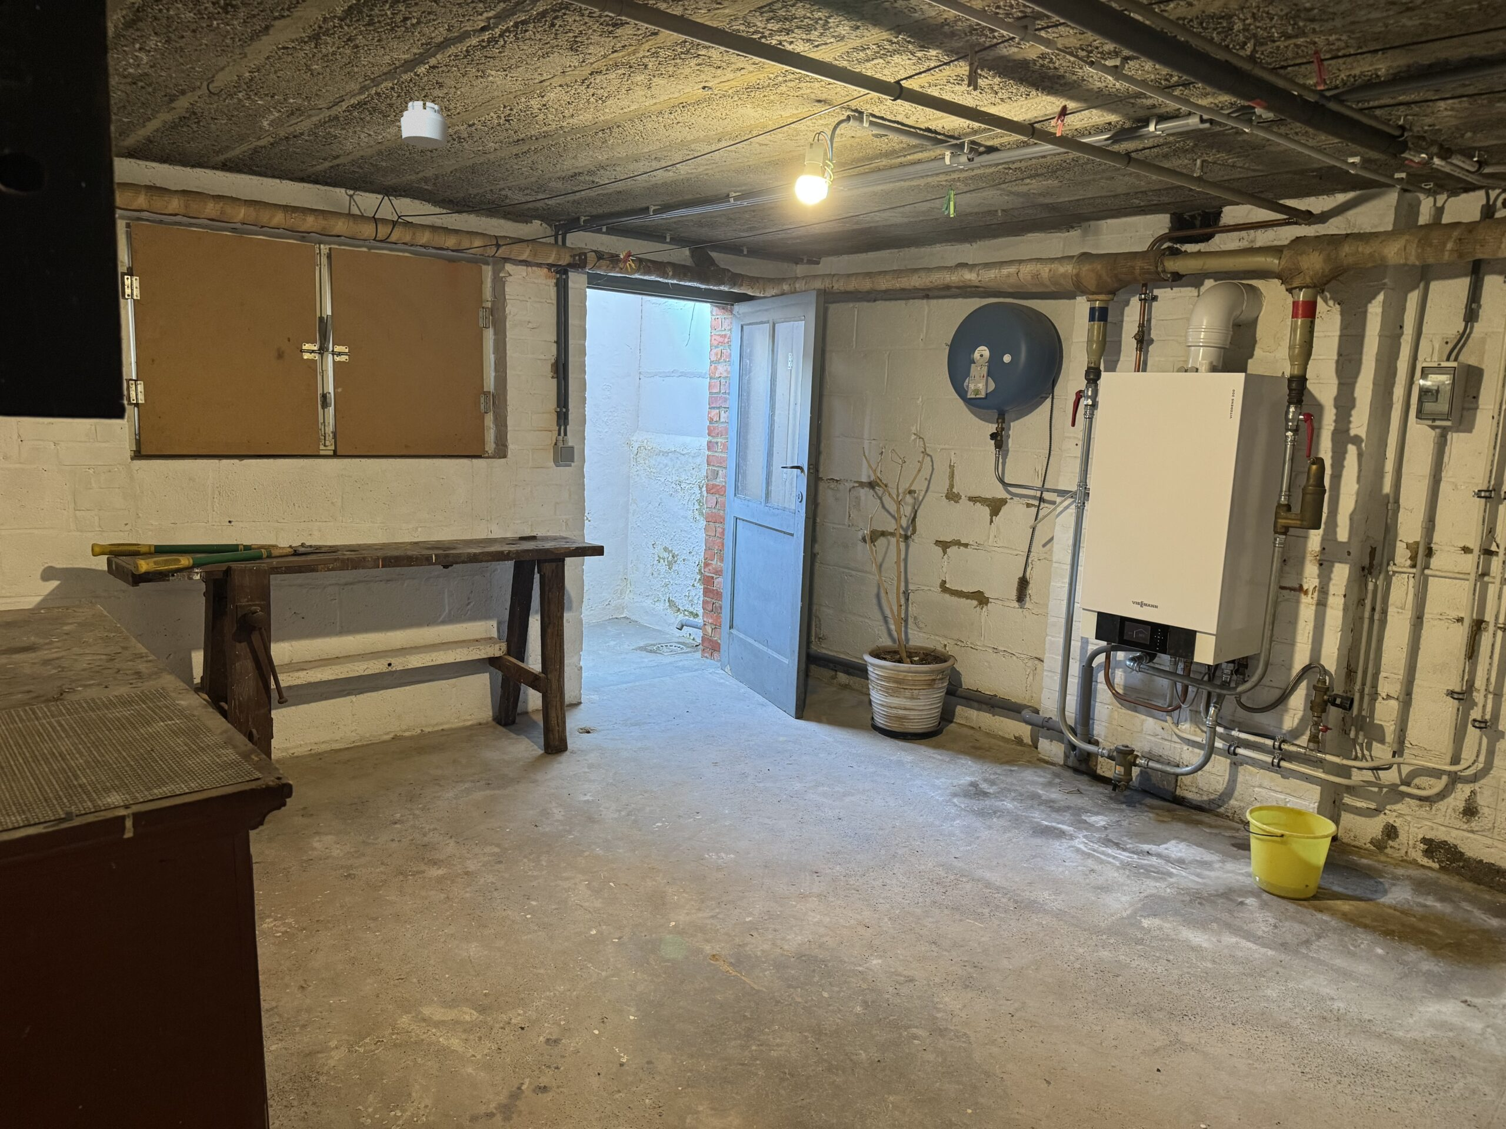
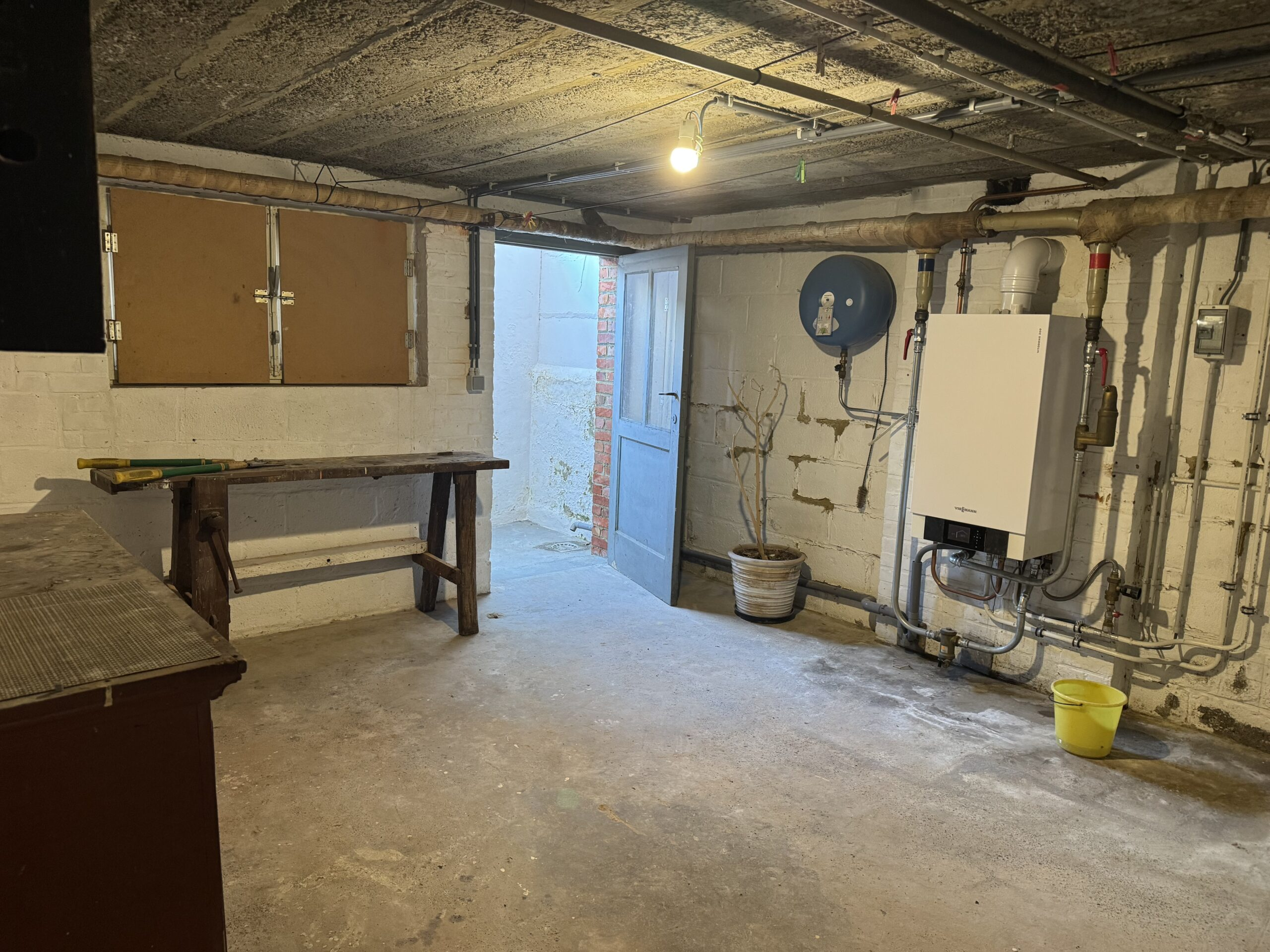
- smoke detector (425, 123)
